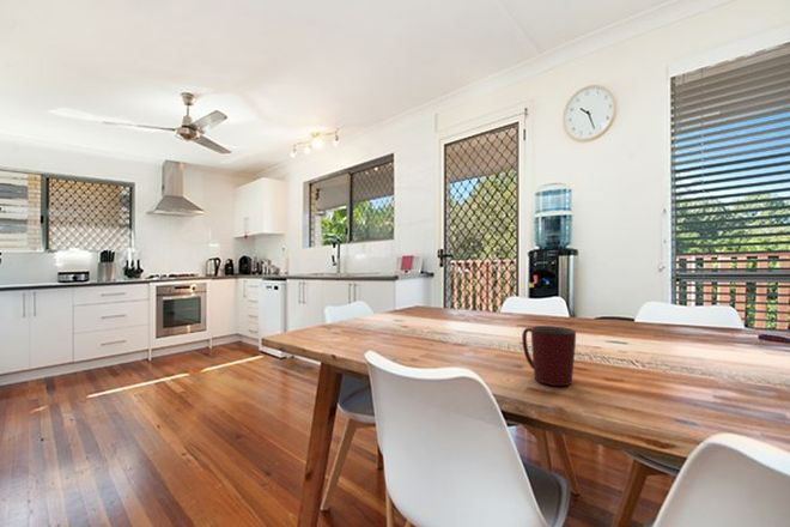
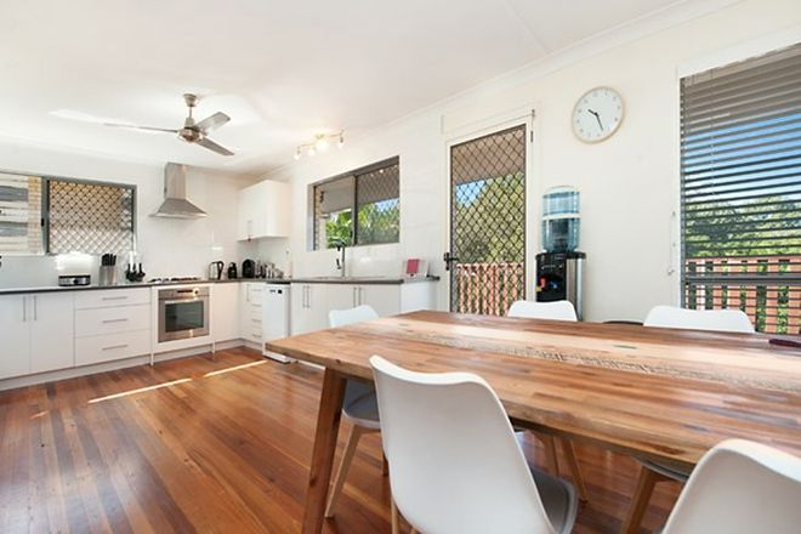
- mug (546, 353)
